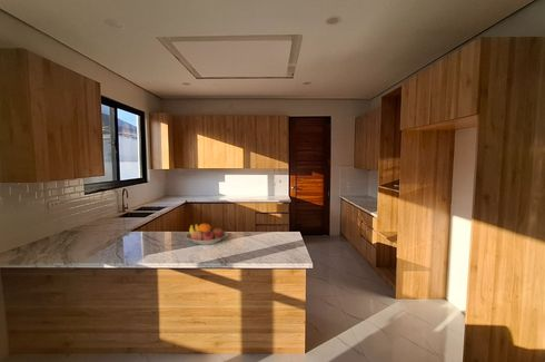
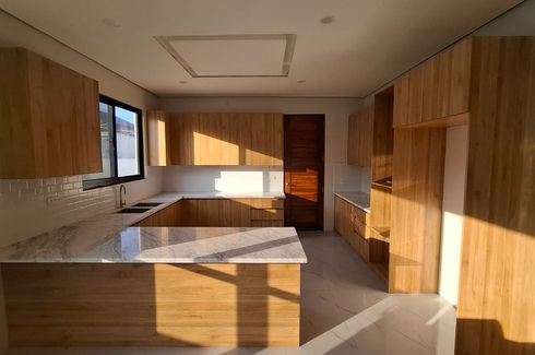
- fruit bowl (207, 233)
